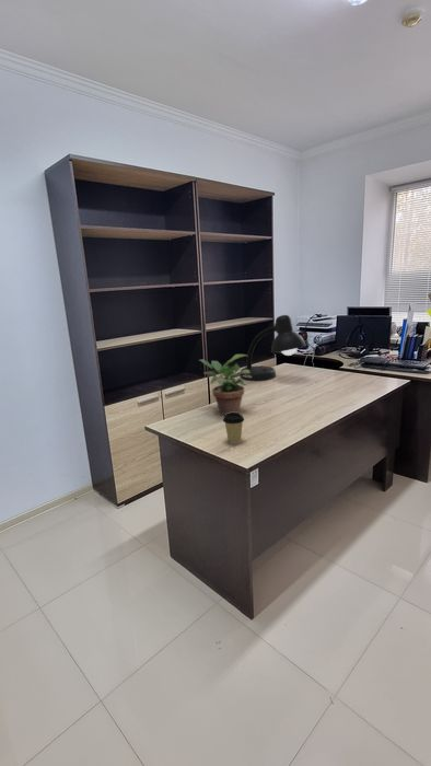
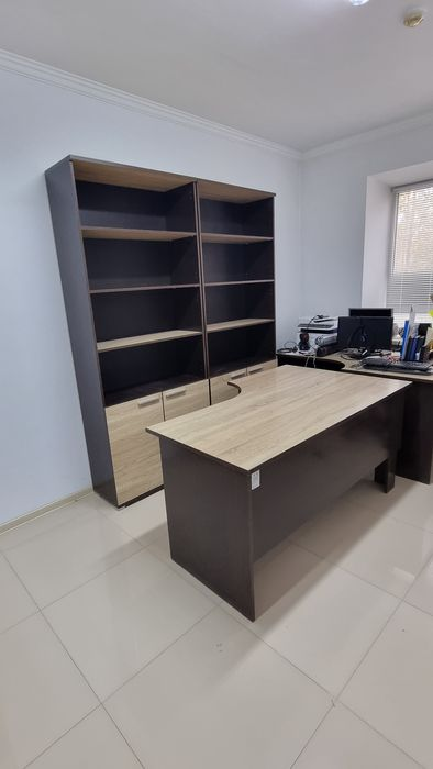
- desk lamp (271, 347)
- potted plant (222, 384)
- coffee cup (233, 428)
